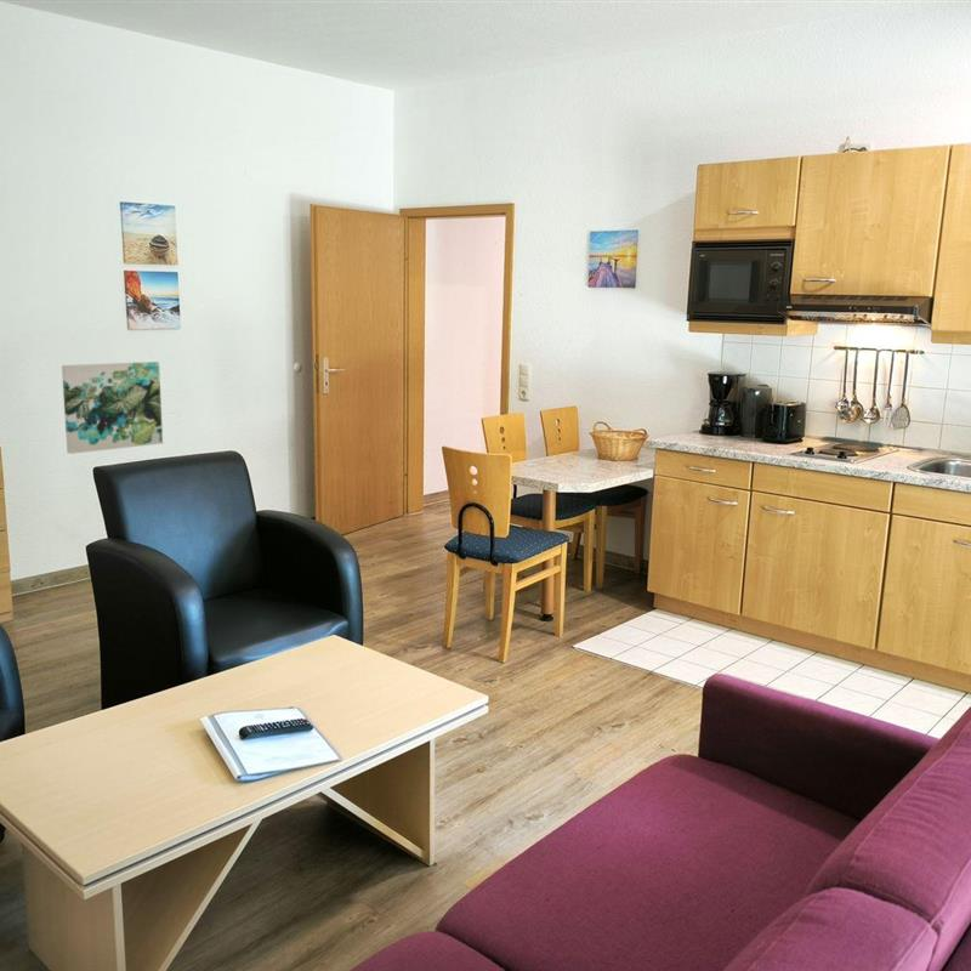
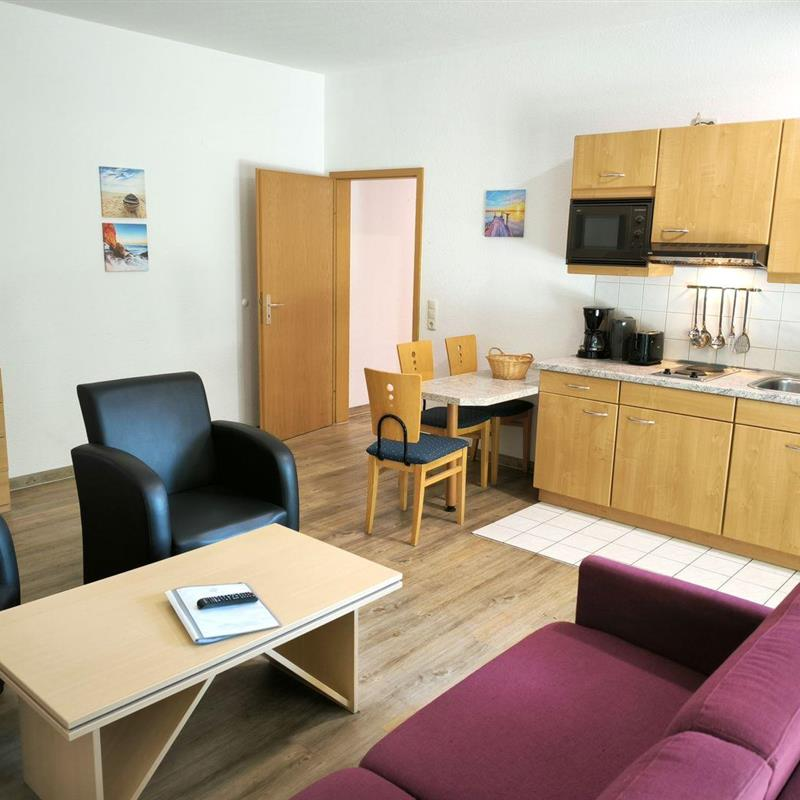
- wall art (114, 405)
